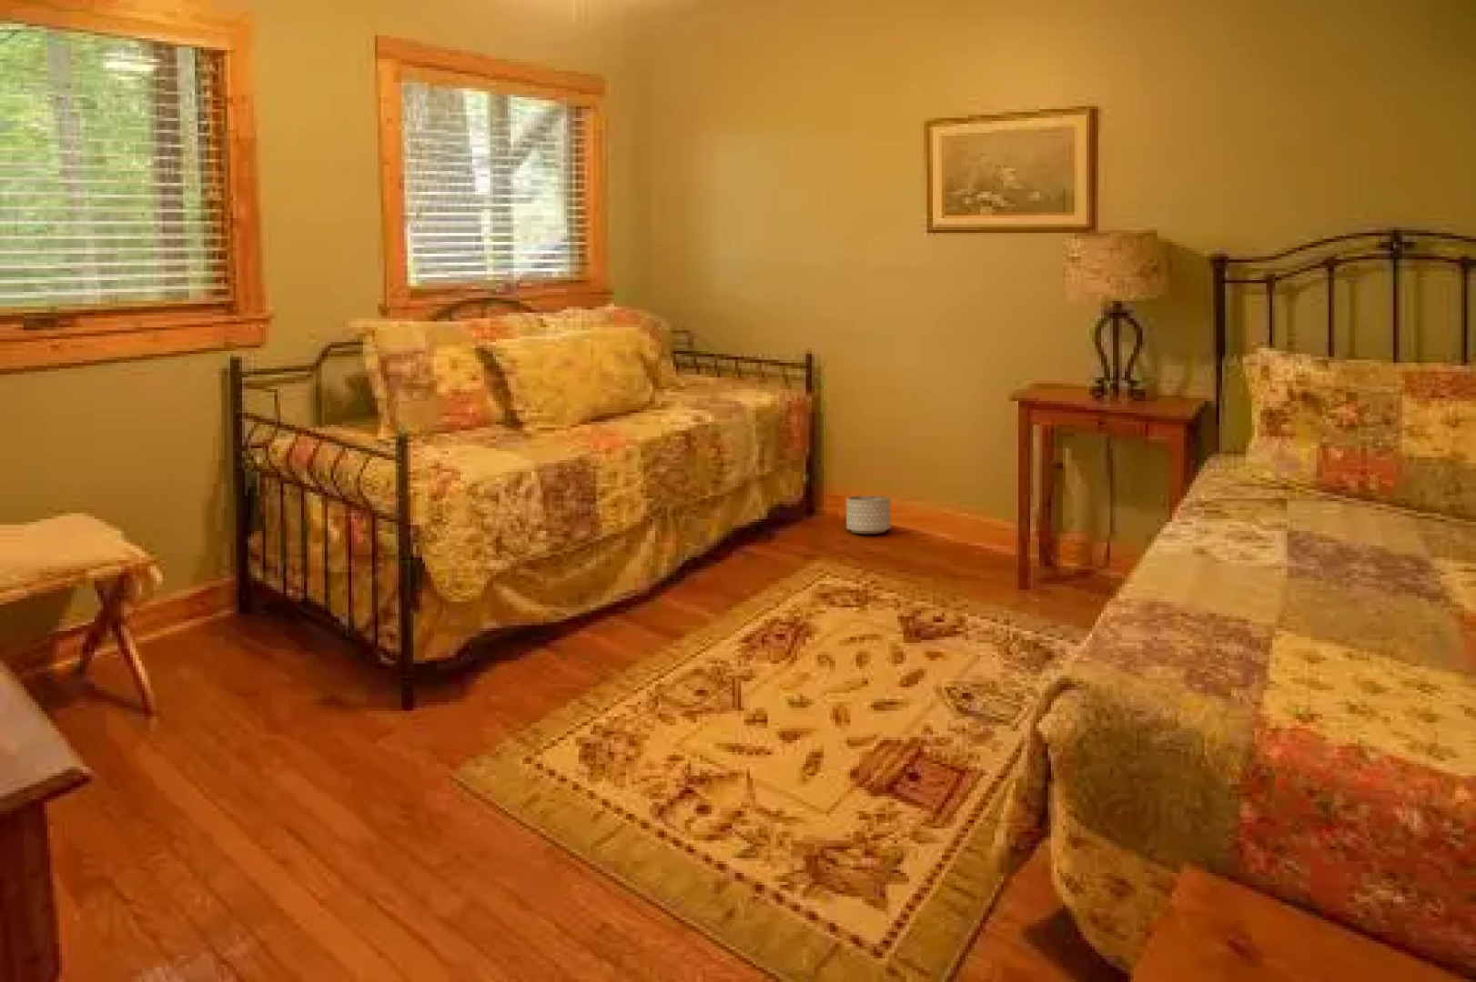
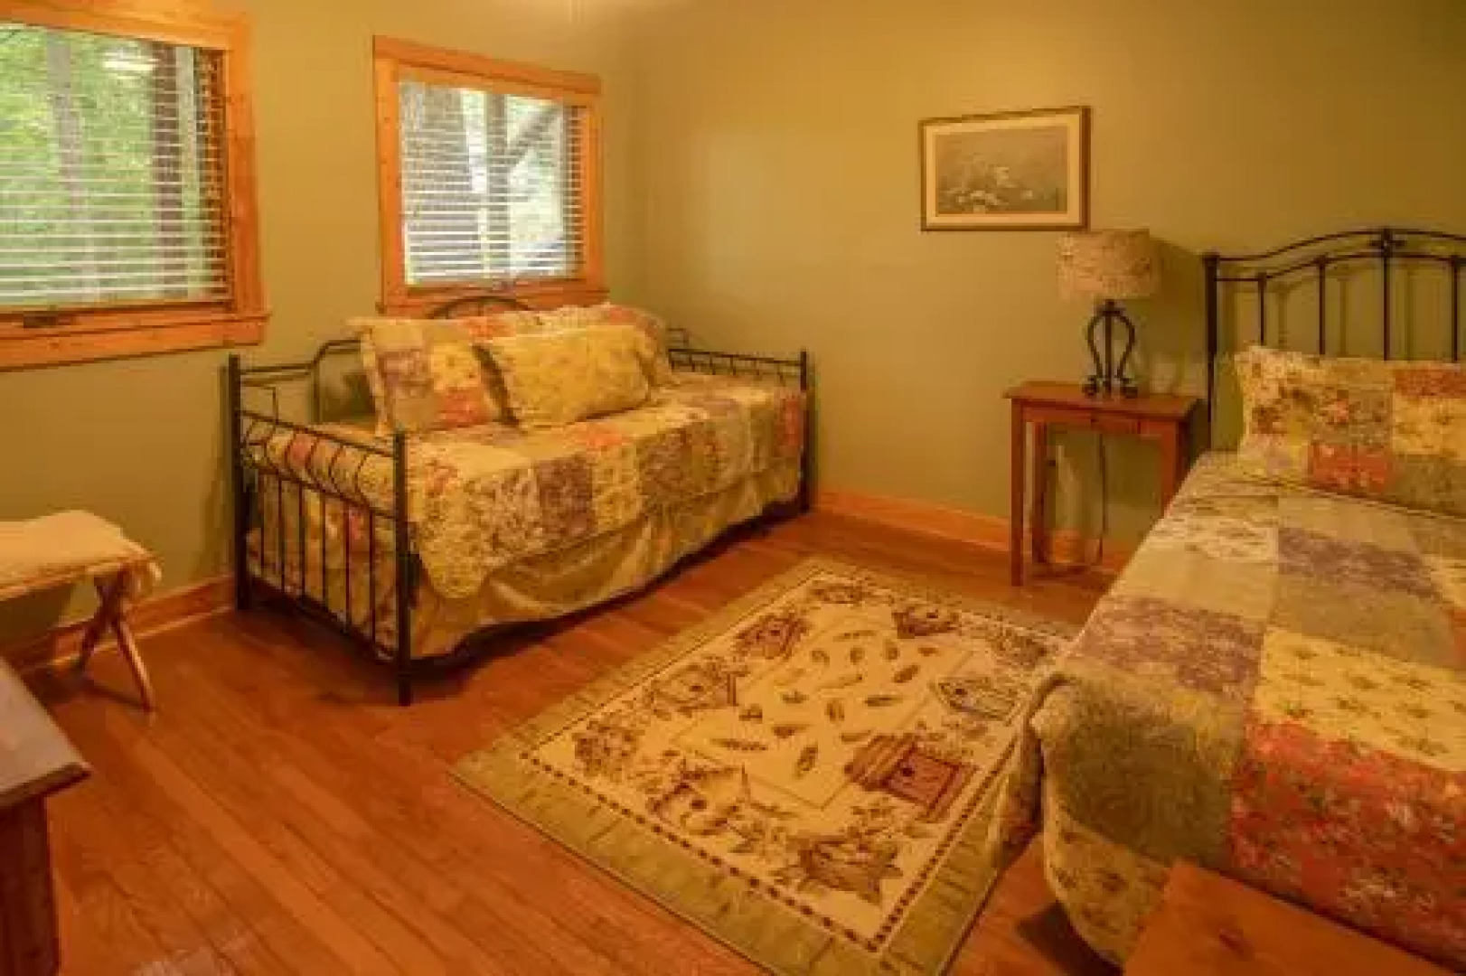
- planter (868, 515)
